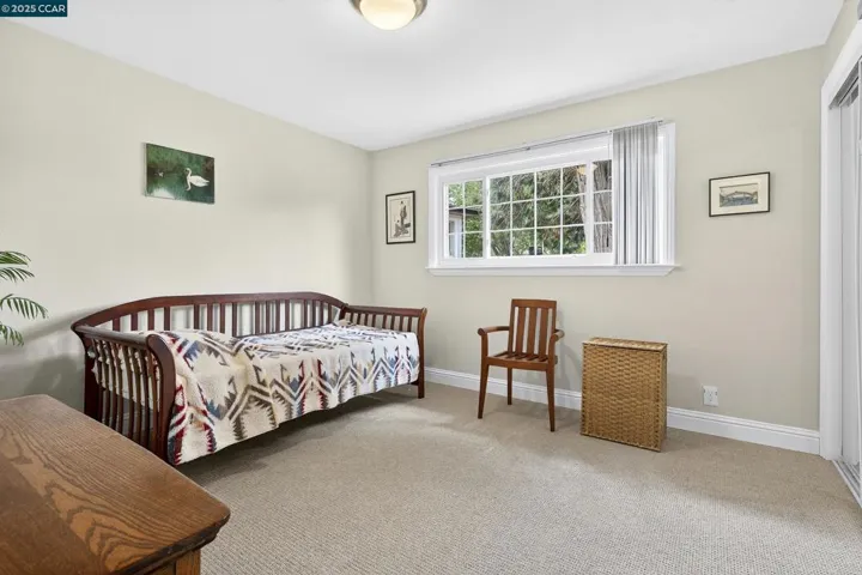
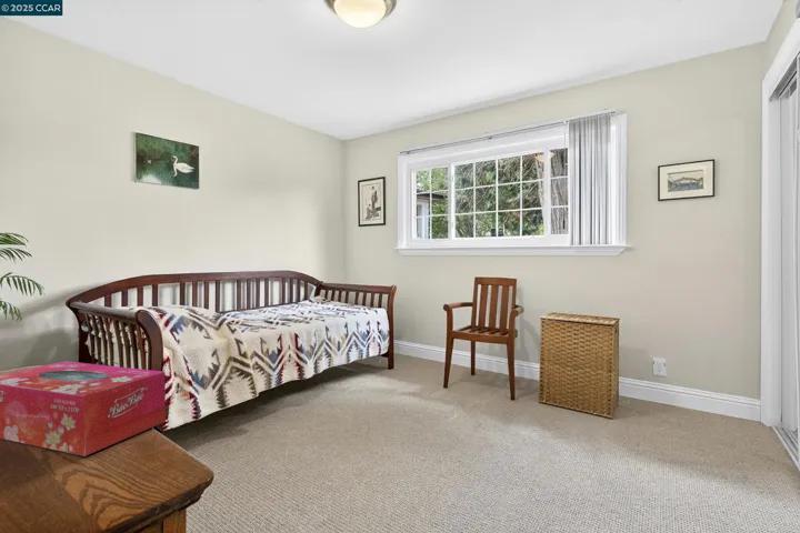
+ tissue box (73, 401)
